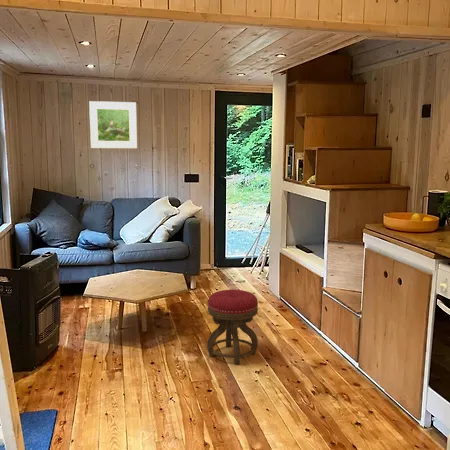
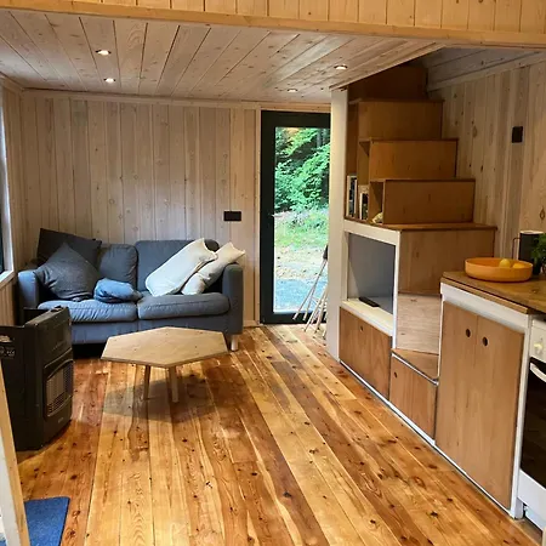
- stool (232, 324)
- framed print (113, 125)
